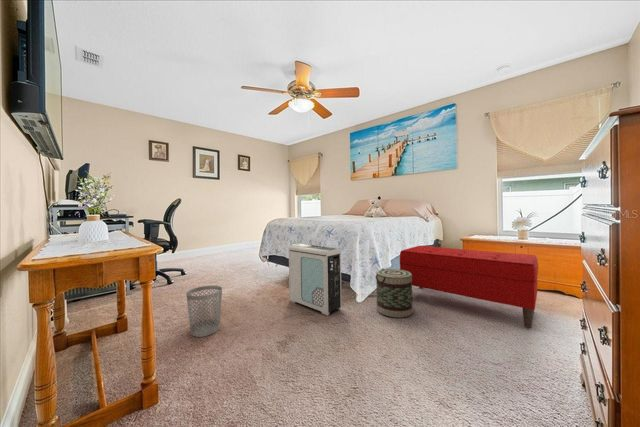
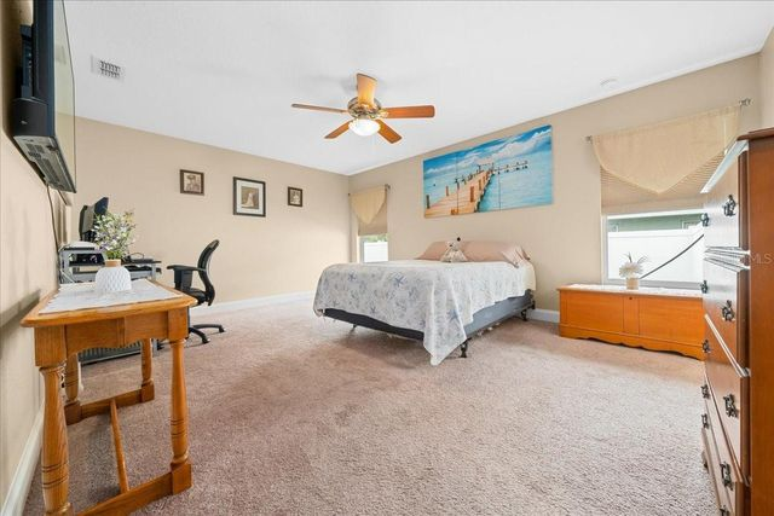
- air purifier (314, 275)
- wastebasket (204, 310)
- bench (463, 278)
- basket (393, 290)
